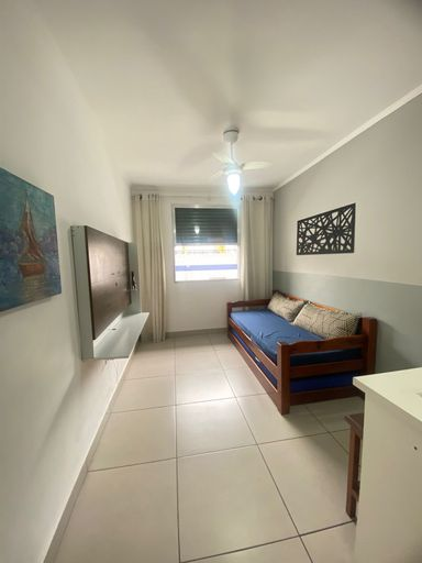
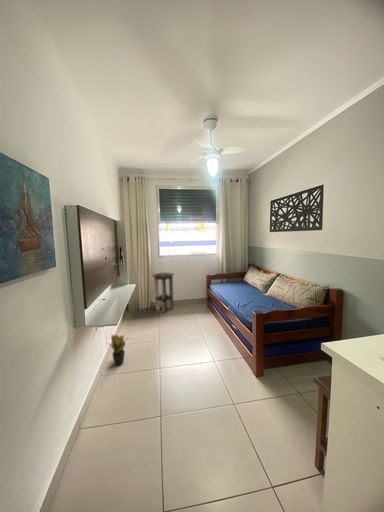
+ bar stool (163, 292)
+ potted plant (118, 347)
